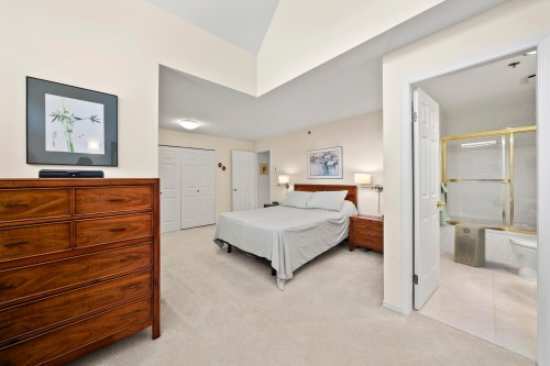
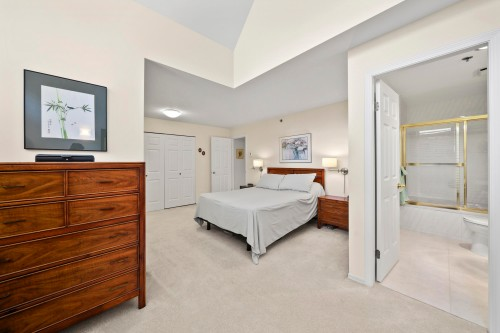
- fan (470, 243)
